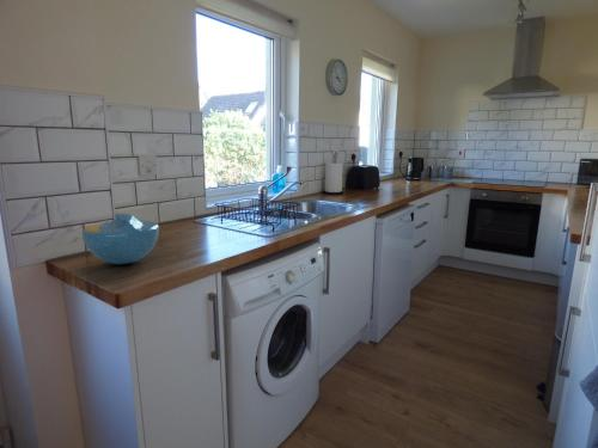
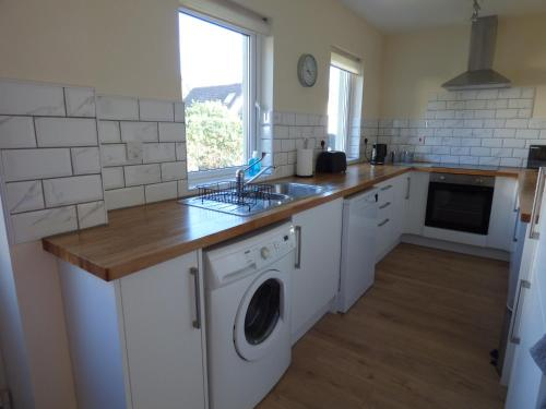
- bowl (122, 238)
